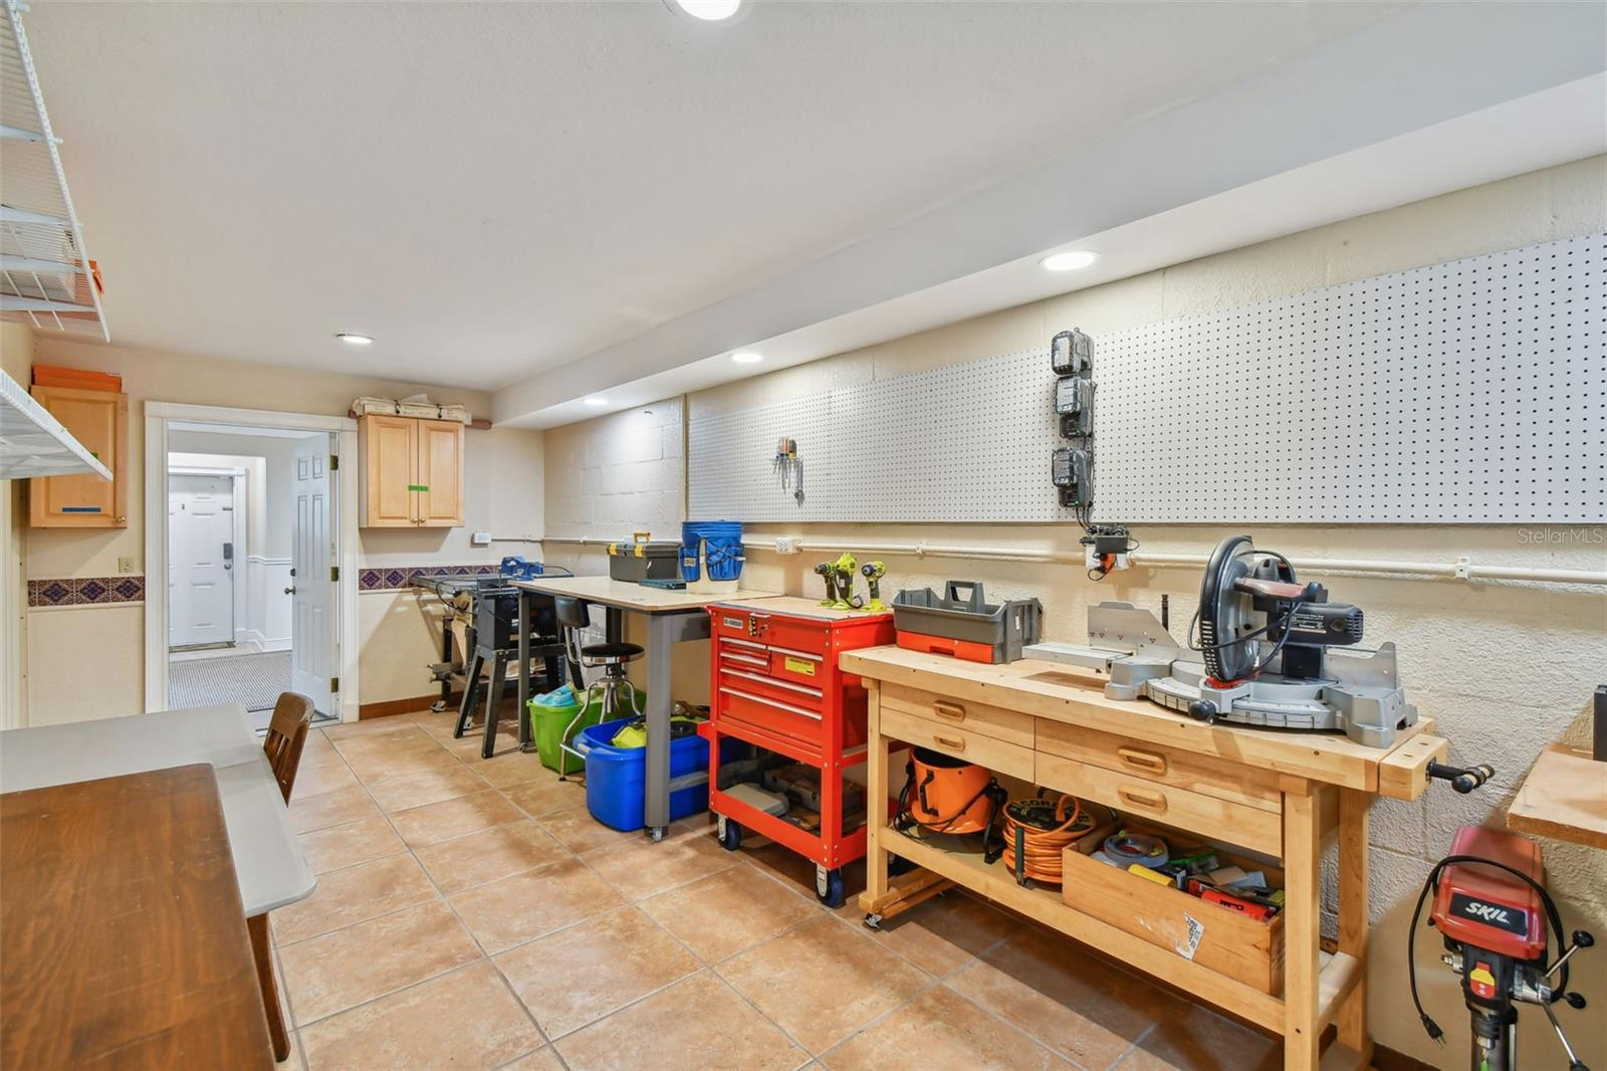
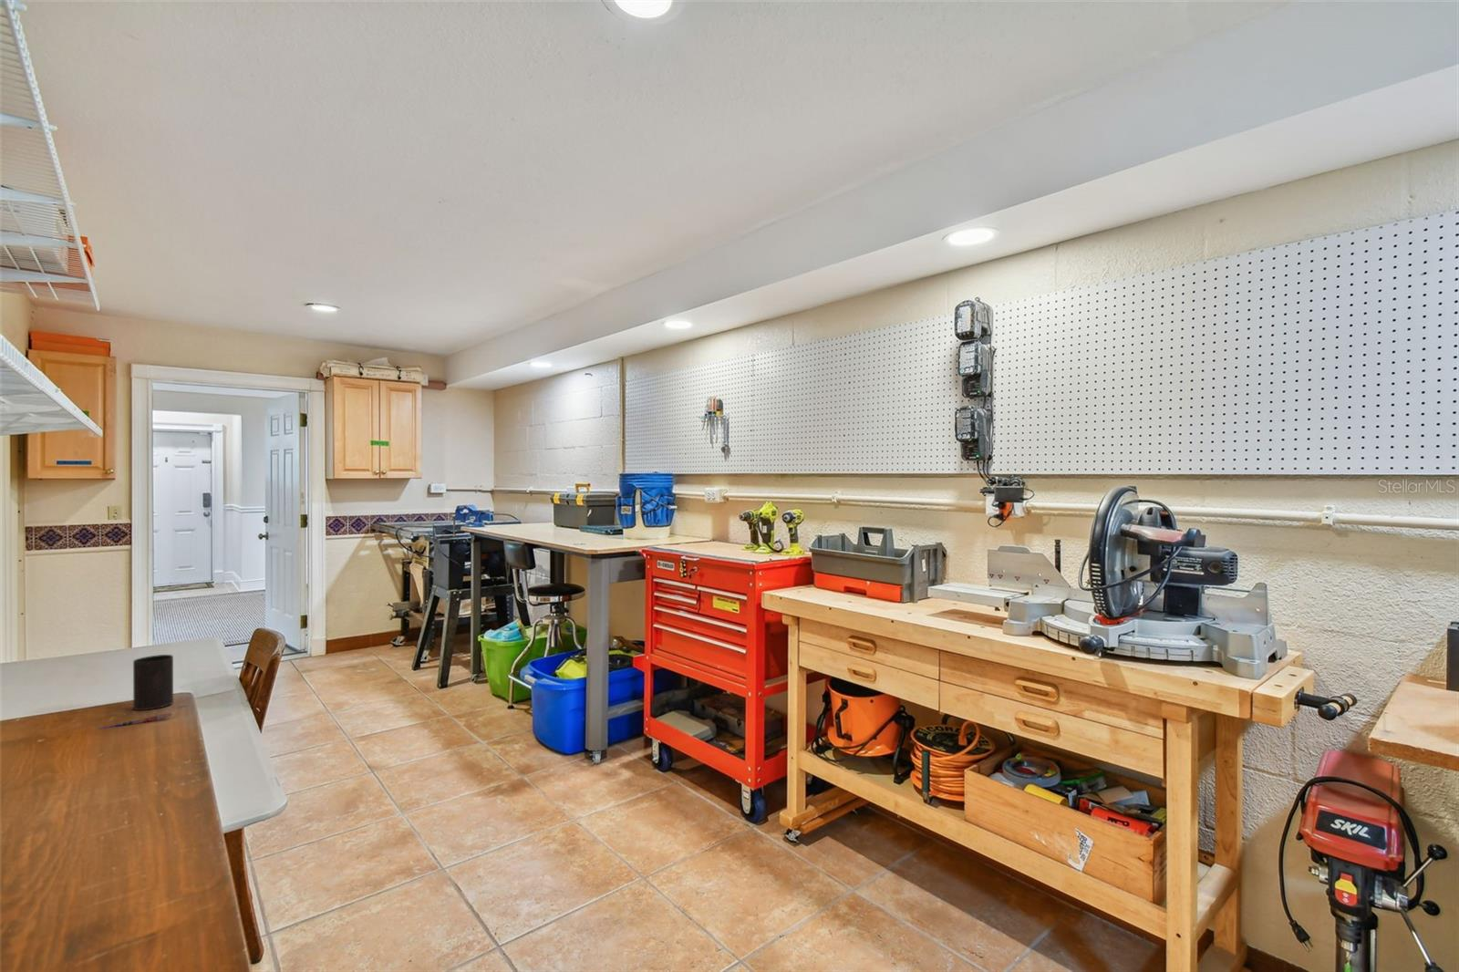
+ cup (153, 681)
+ pen (132, 721)
